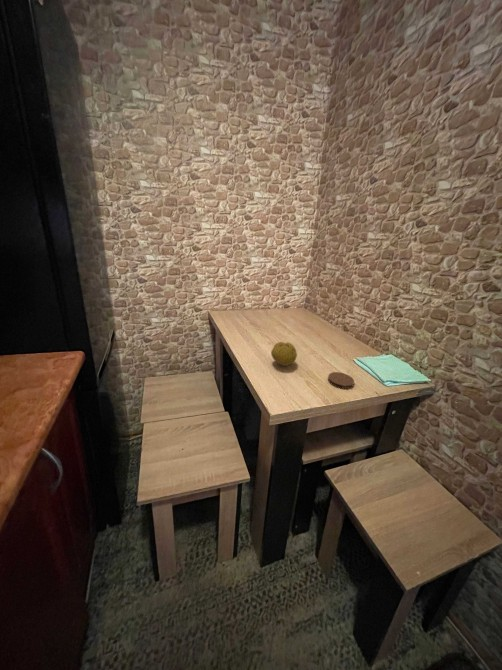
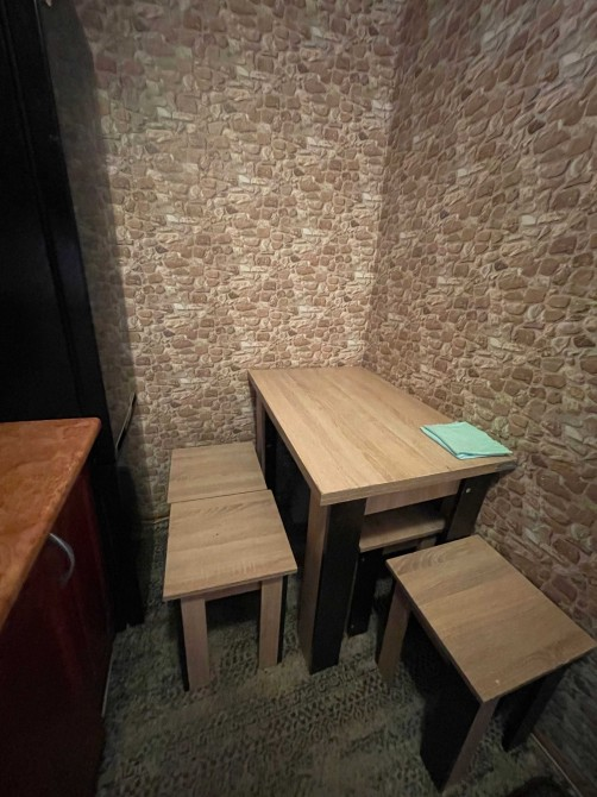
- coaster (340, 380)
- fruit (283, 354)
